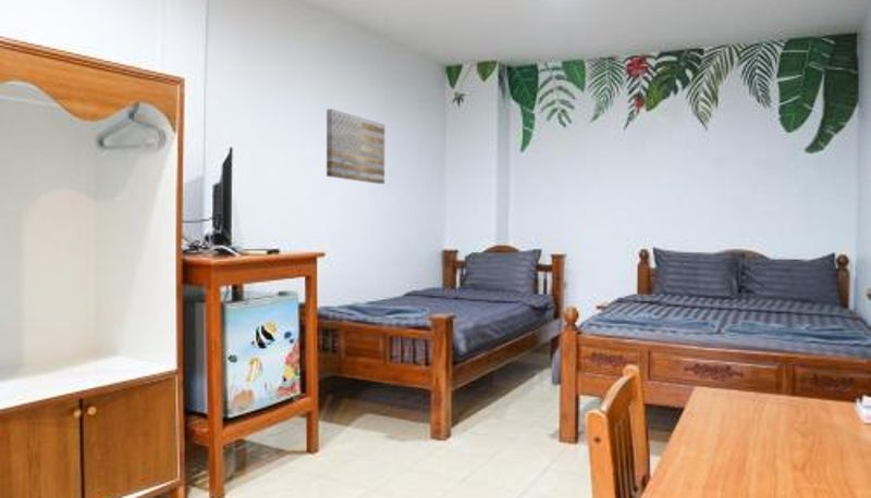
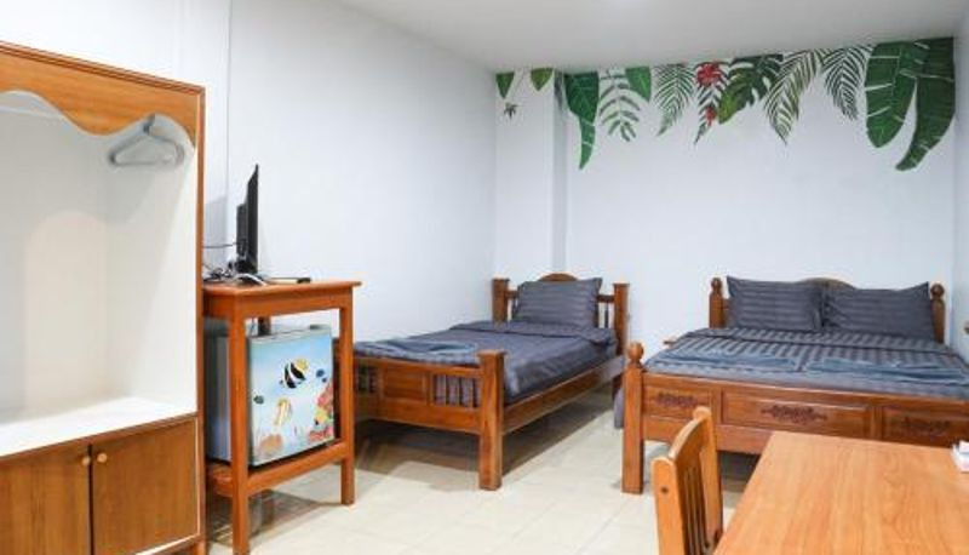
- wall art (357, 148)
